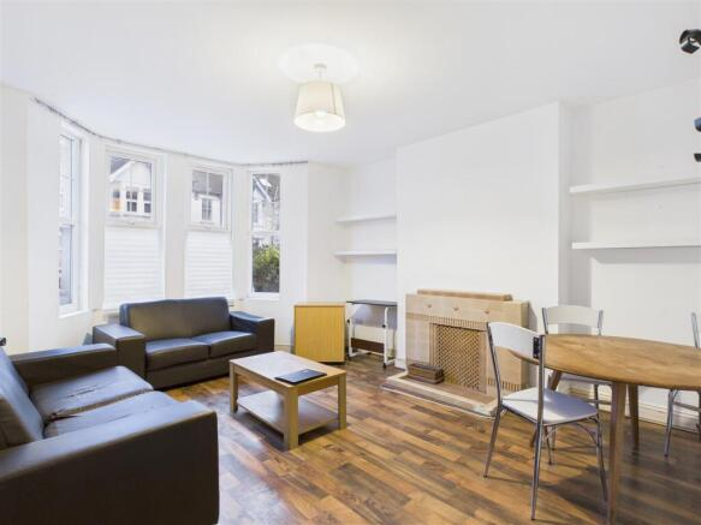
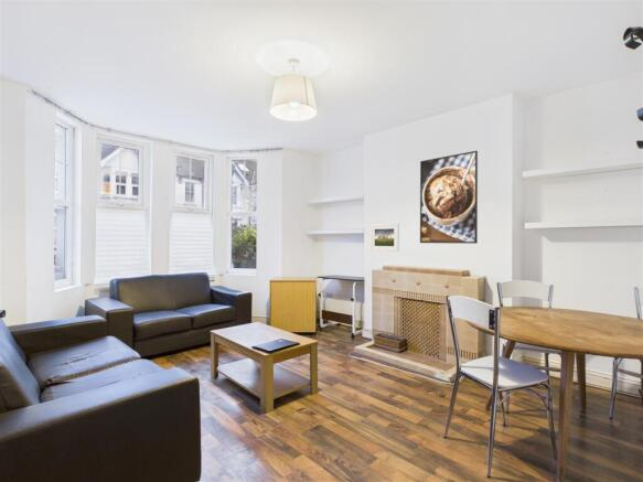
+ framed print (447, 200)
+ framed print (384, 237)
